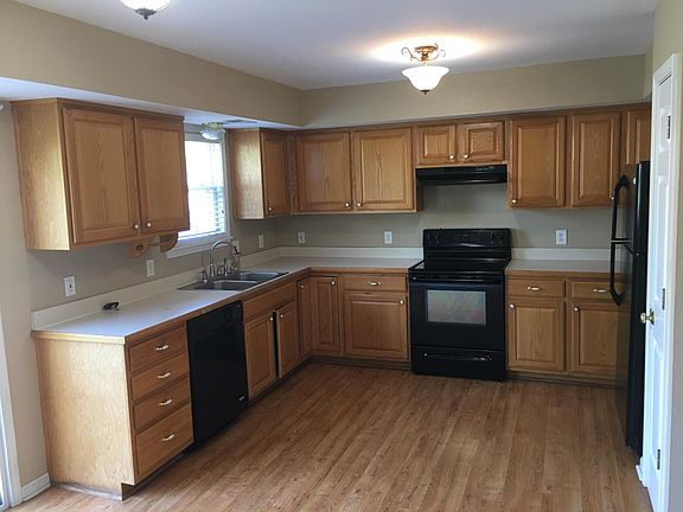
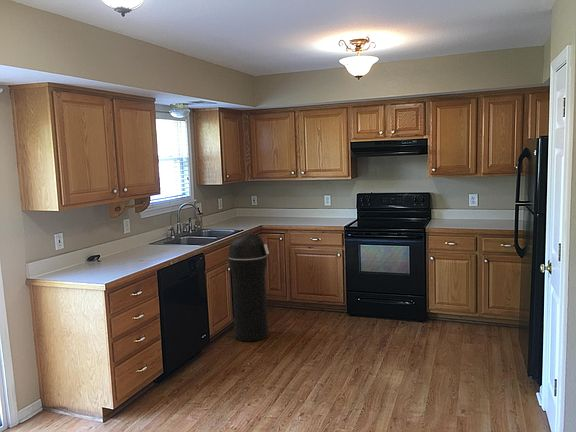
+ trash can (250, 285)
